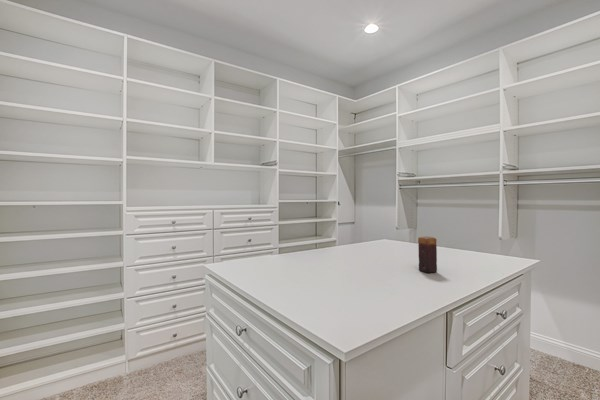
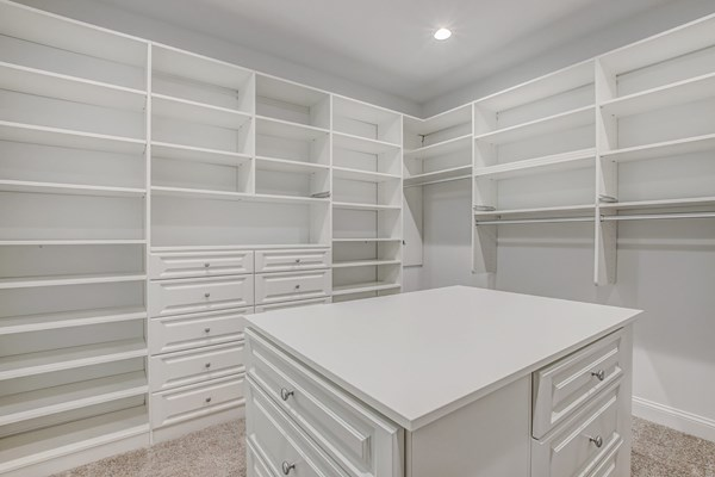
- candle (427, 254)
